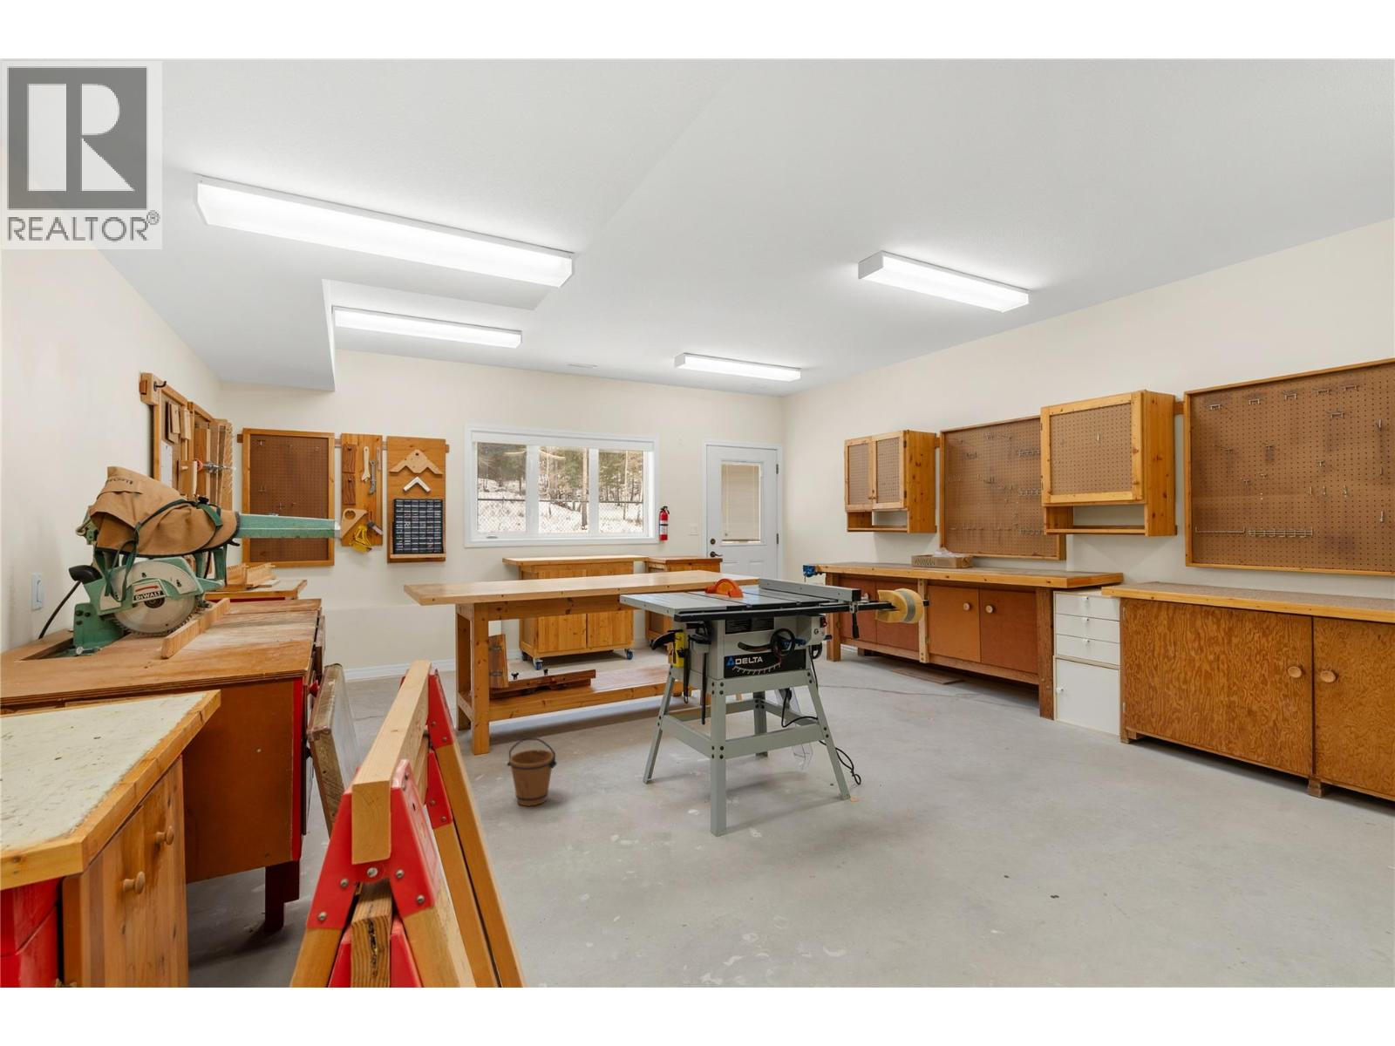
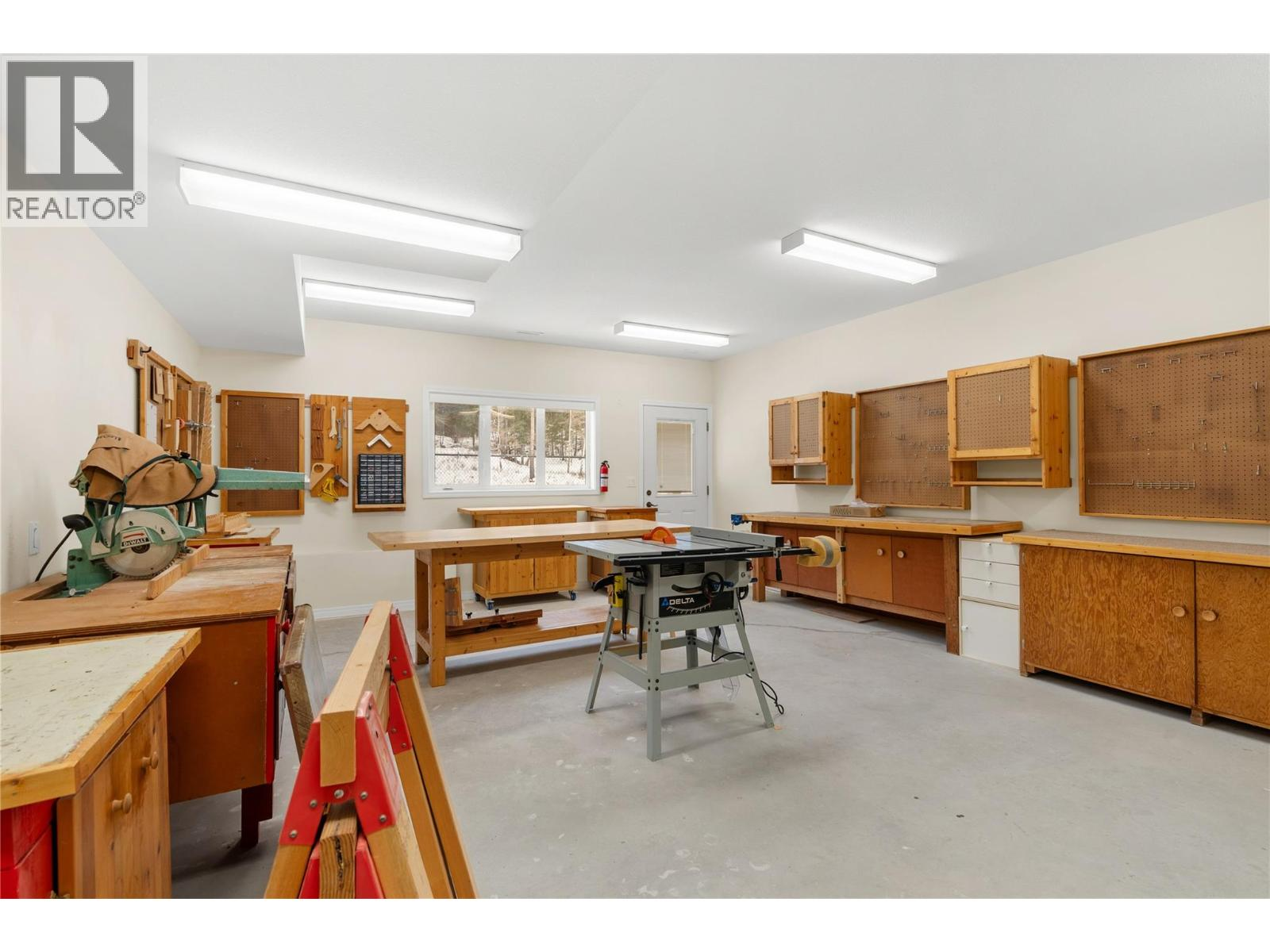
- bucket (532, 769)
